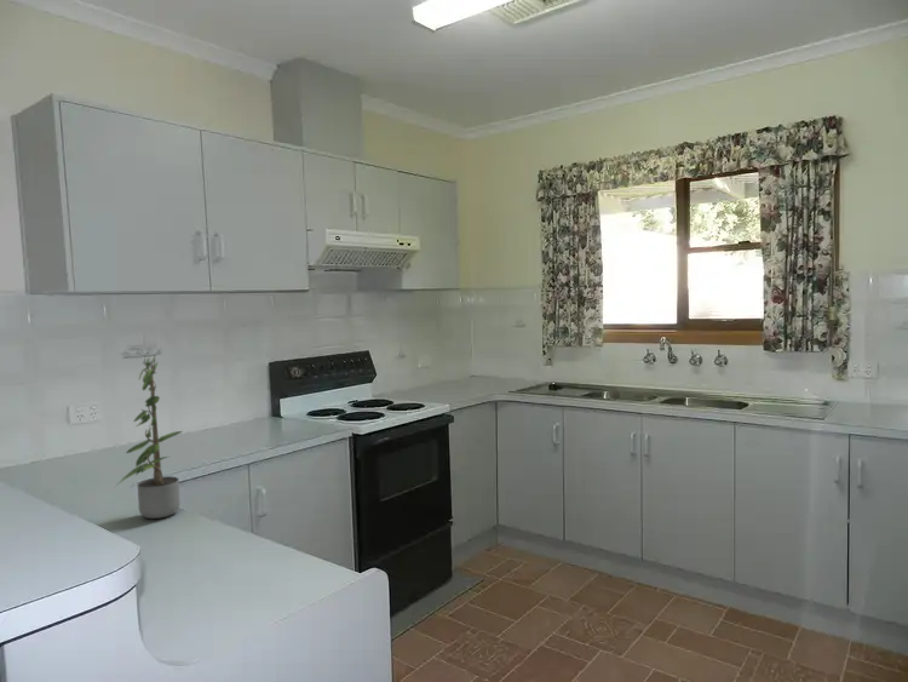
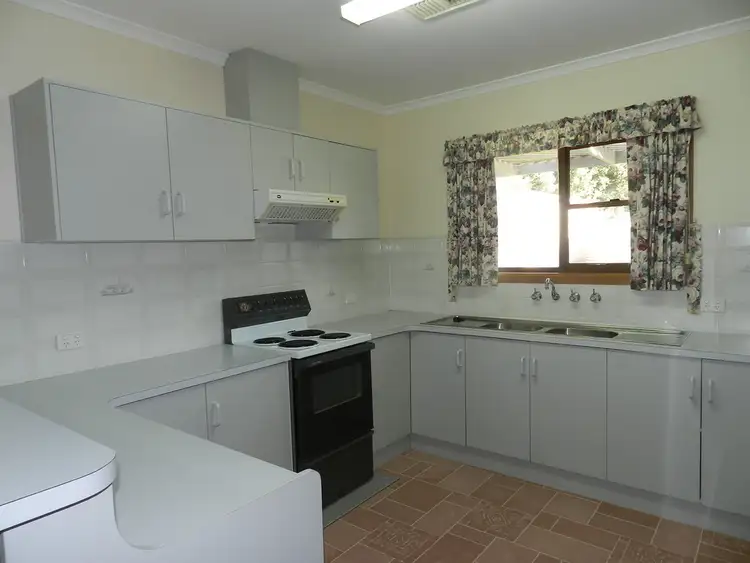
- potted plant (146, 436)
